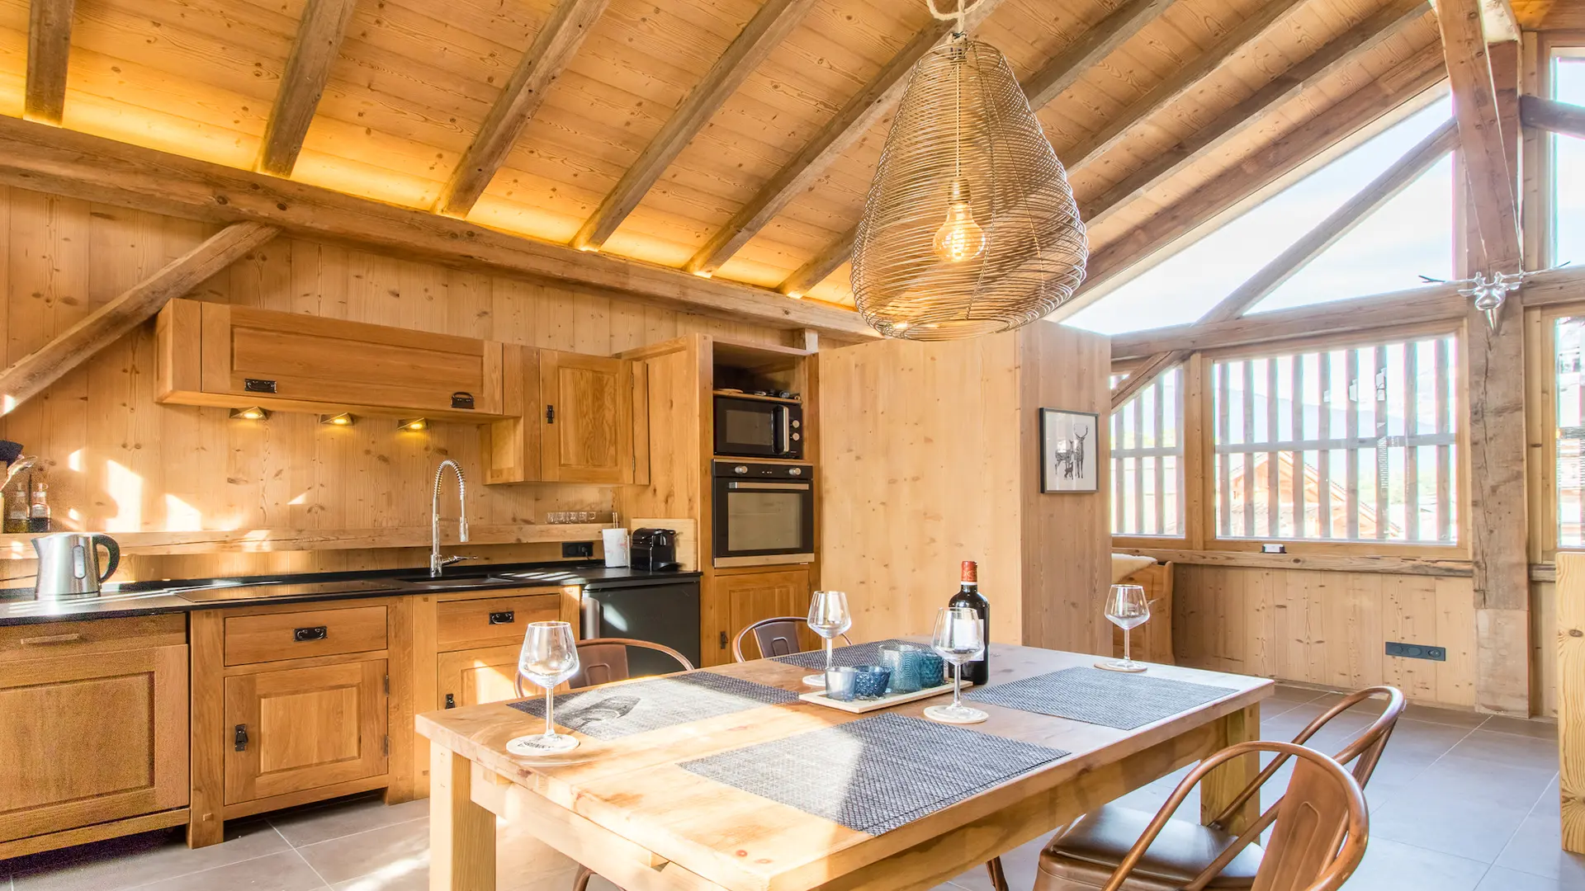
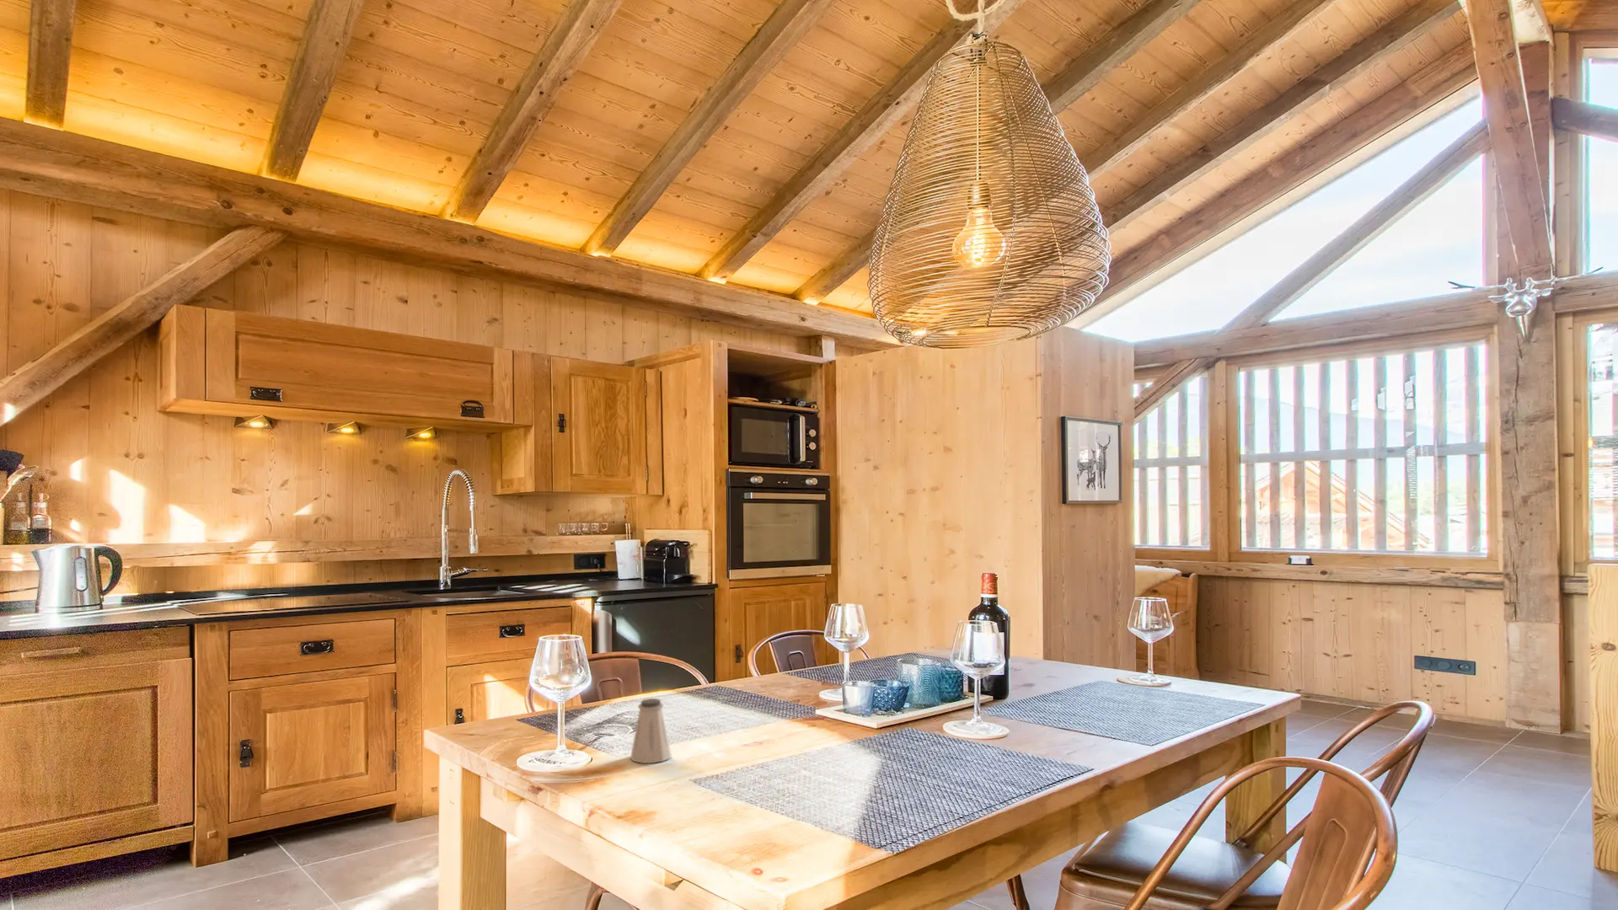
+ saltshaker (650, 729)
